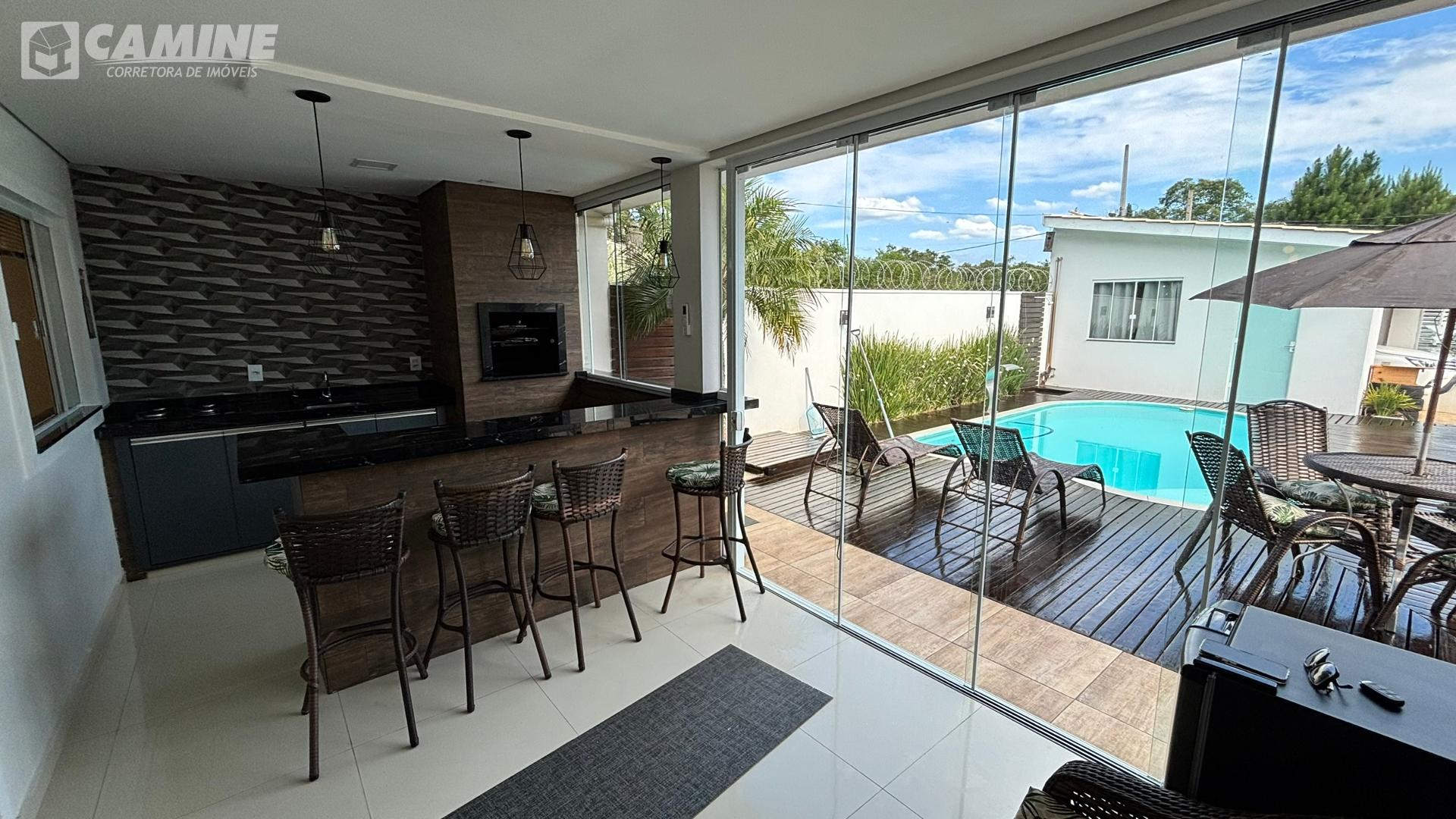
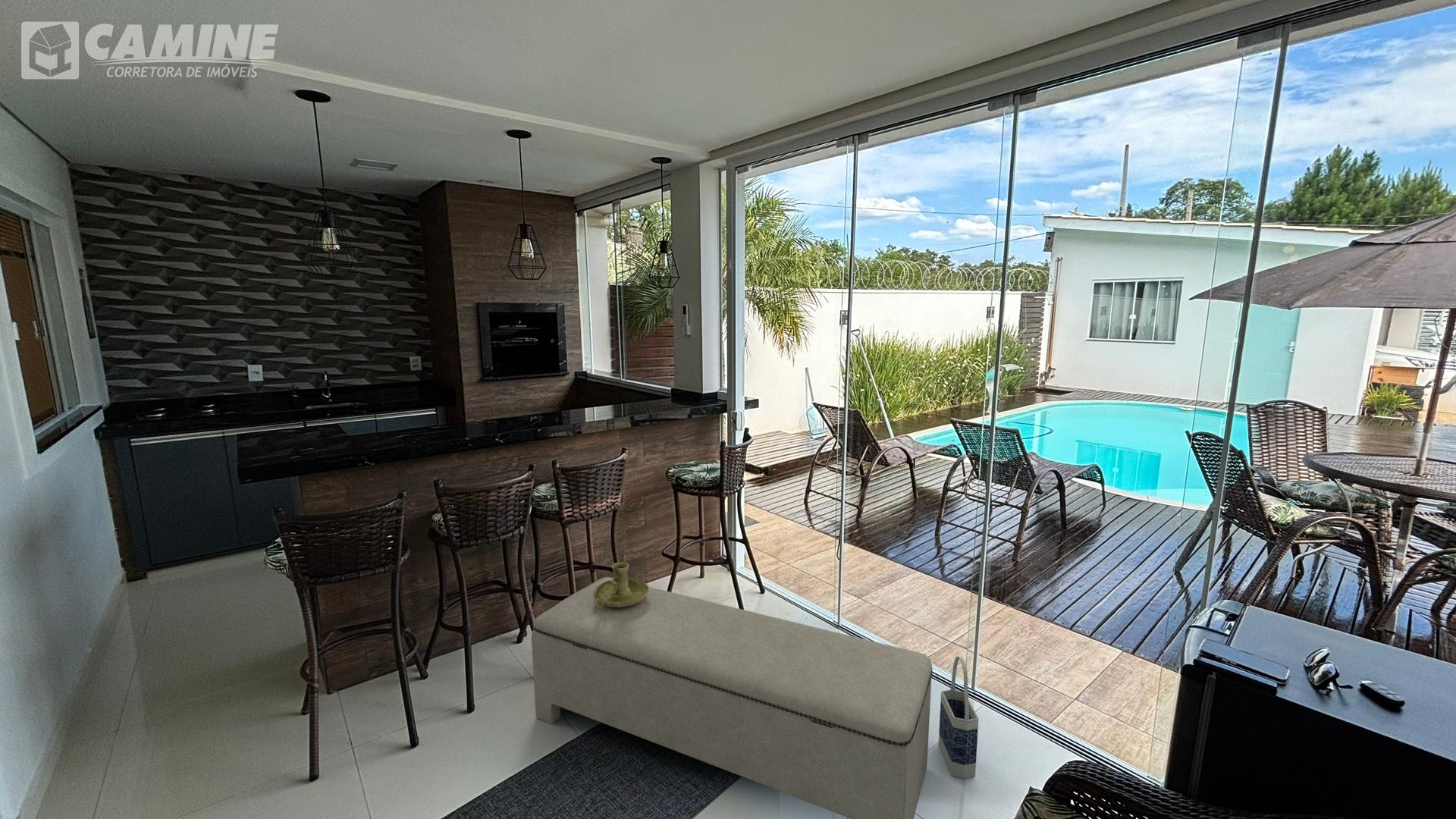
+ bag (959, 710)
+ candle holder (617, 584)
+ bench (720, 687)
